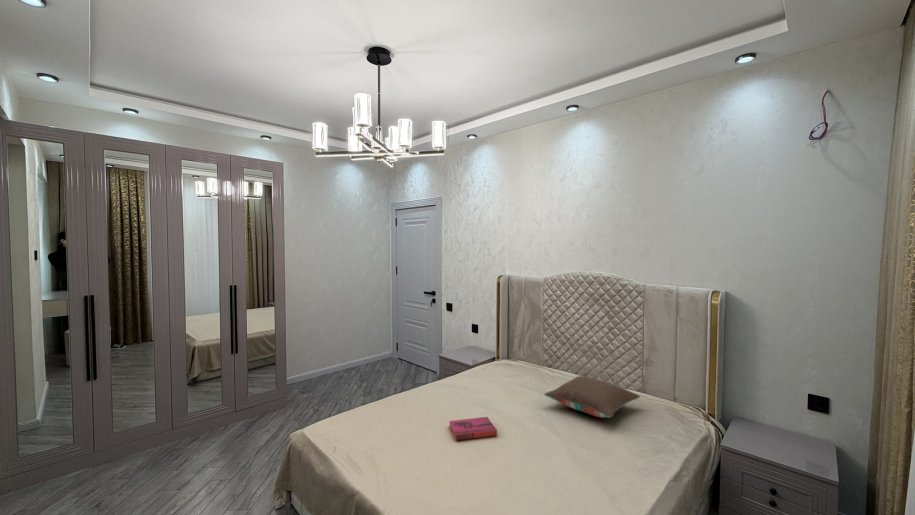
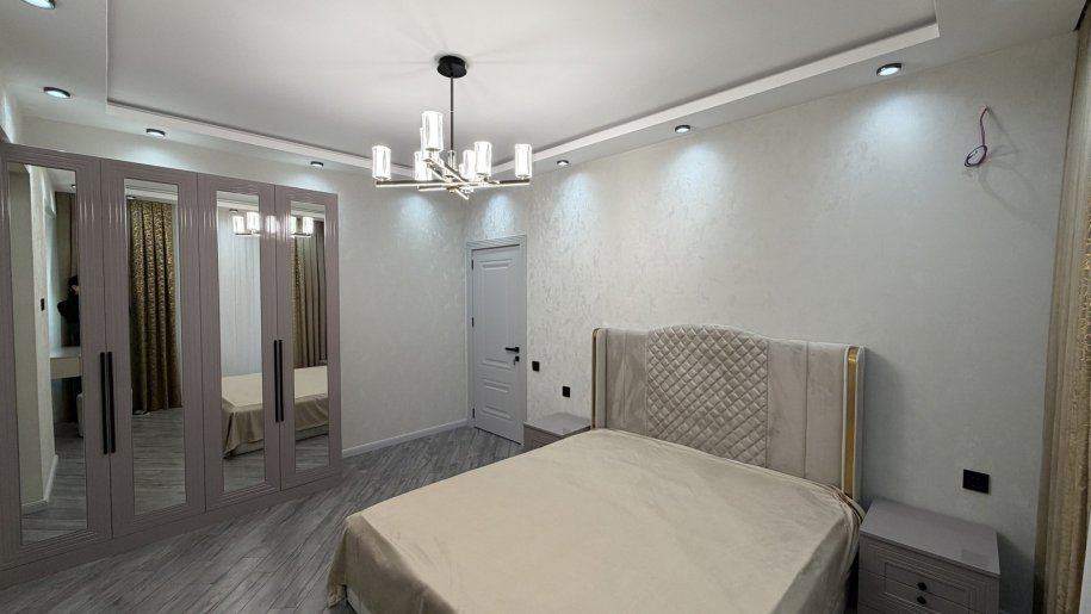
- hardback book (472, 428)
- pillow (591, 395)
